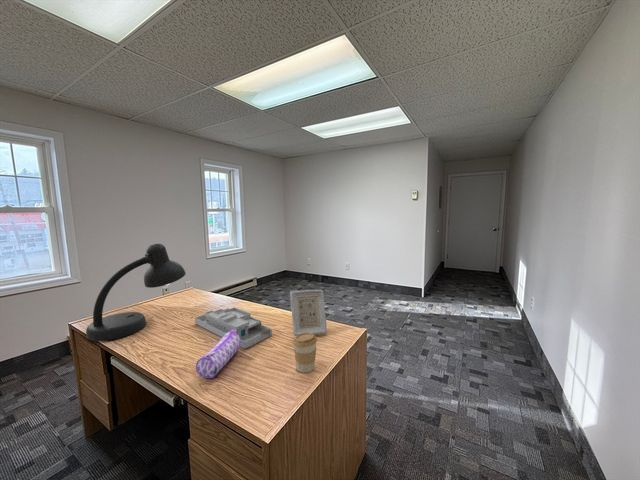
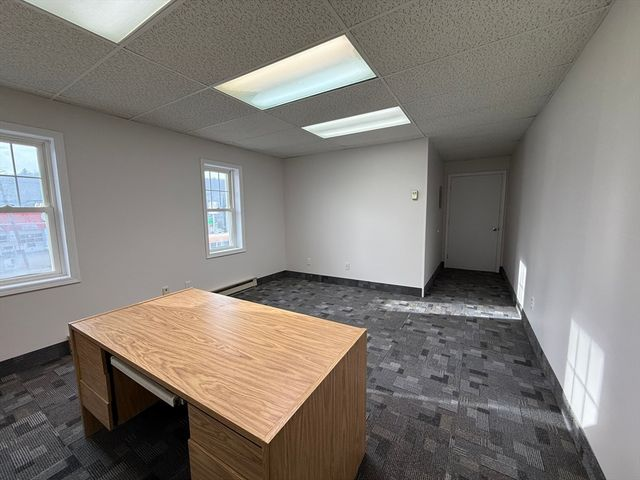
- picture frame (308, 312)
- pencil case (219, 352)
- coffee cup (305, 351)
- desk lamp (144, 283)
- desk organizer (231, 321)
